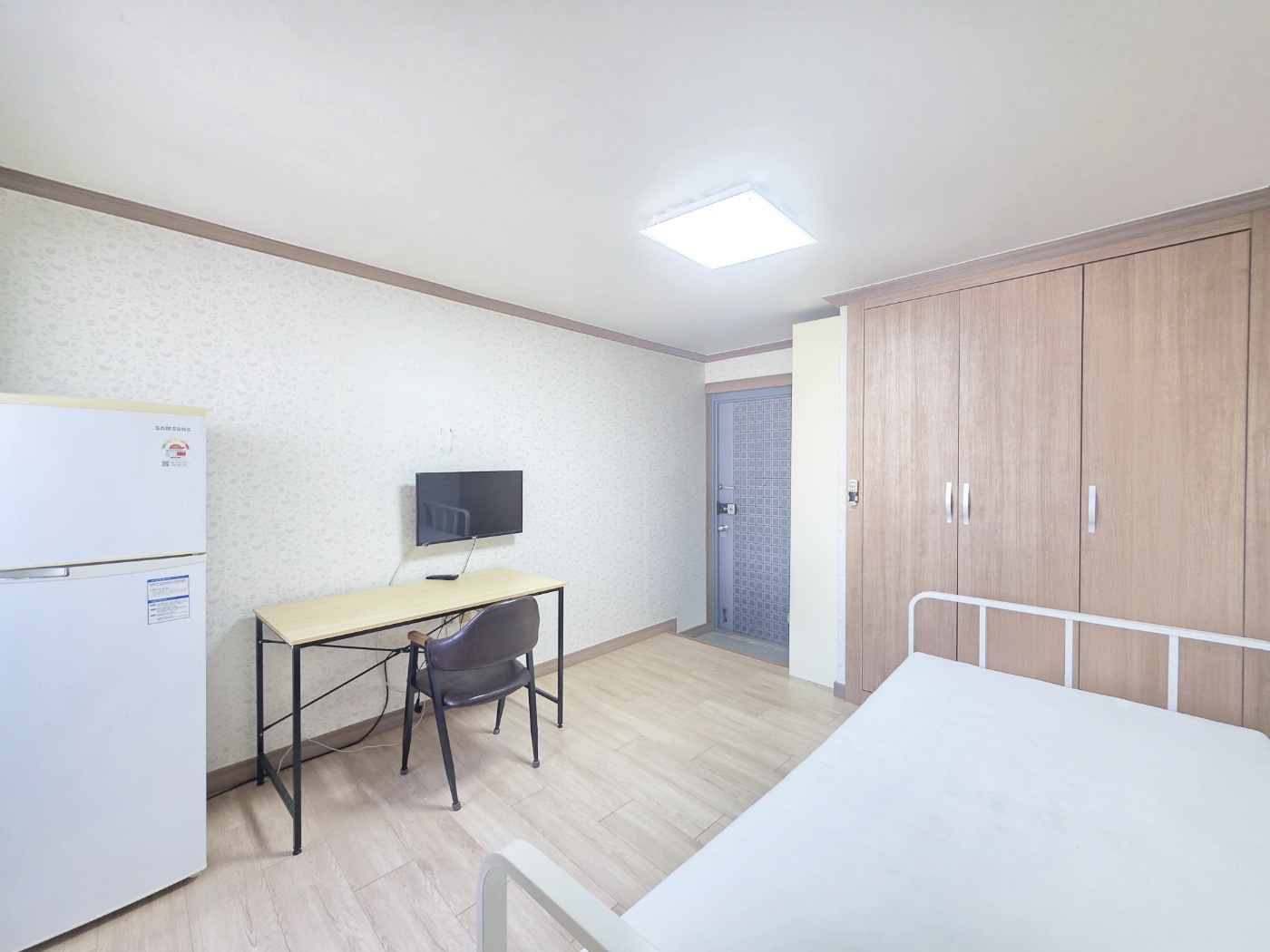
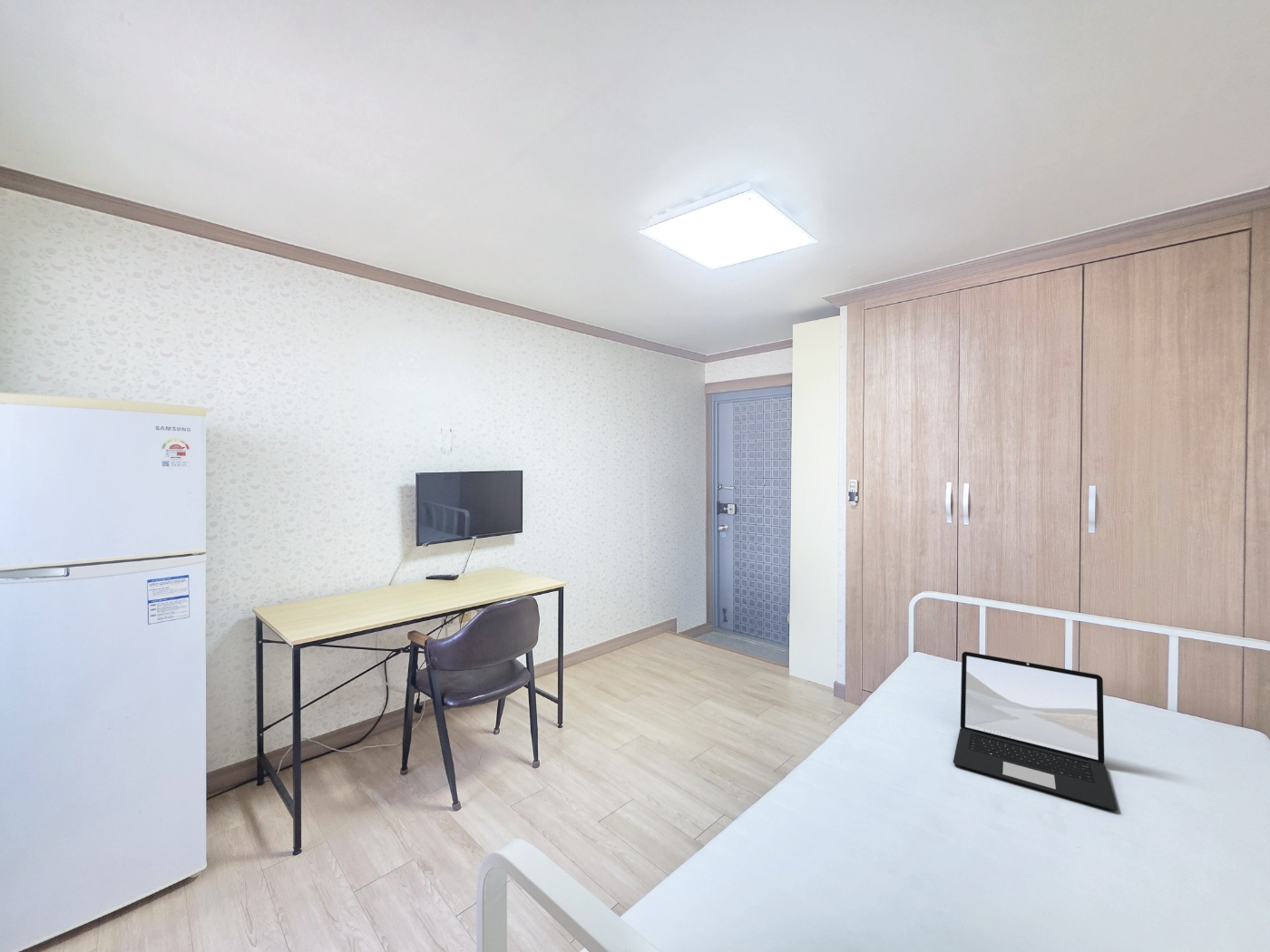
+ laptop (1028, 720)
